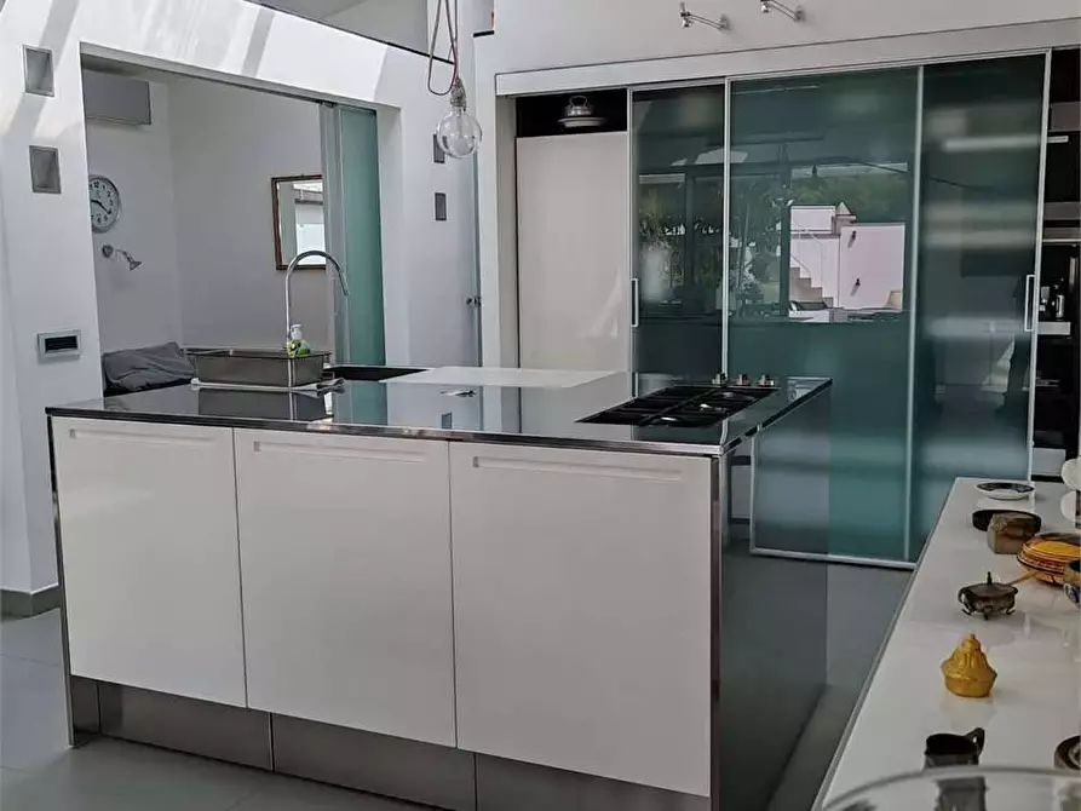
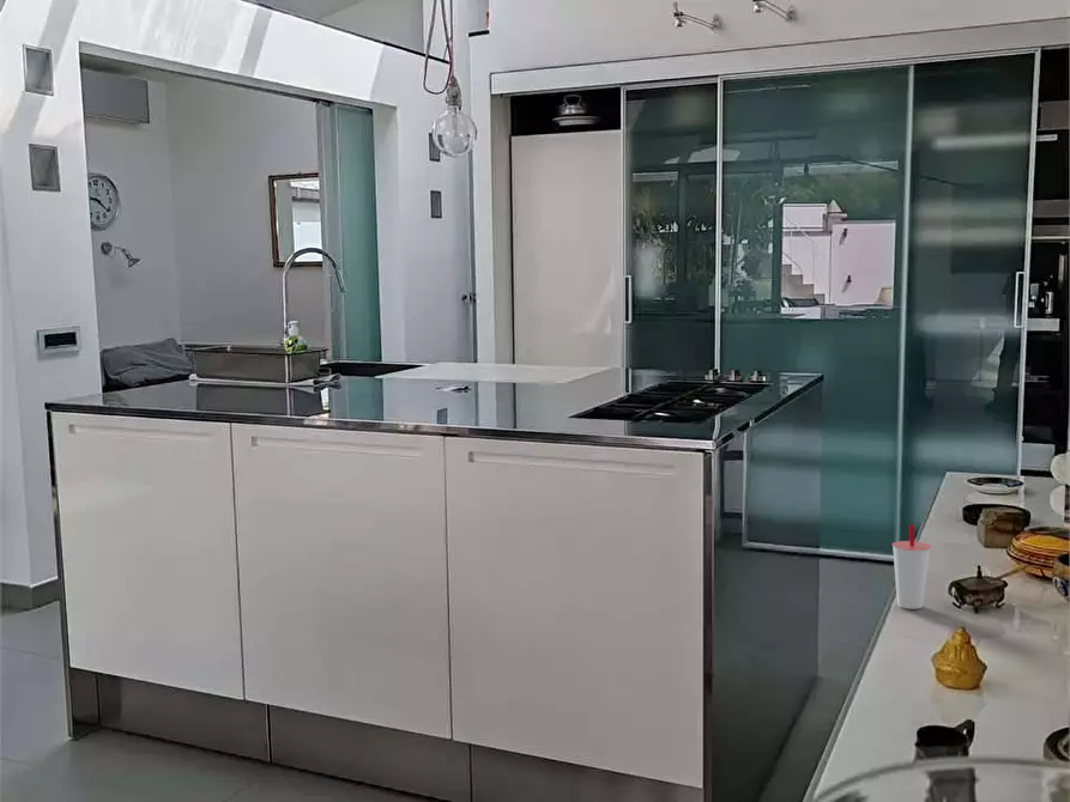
+ cup (911, 565)
